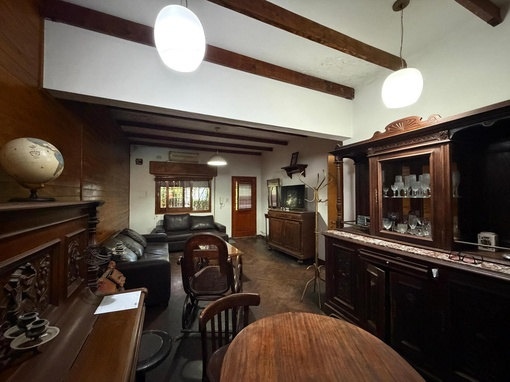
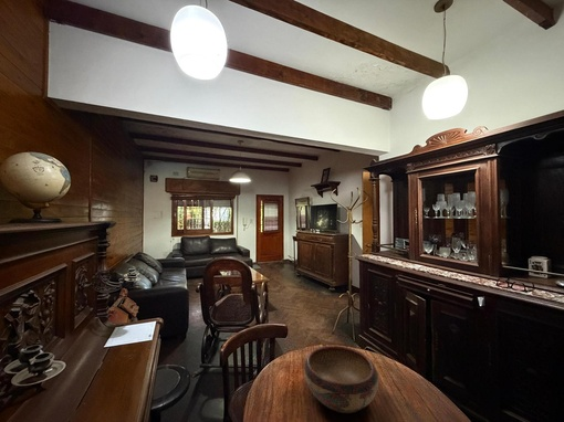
+ decorative bowl (340, 378)
